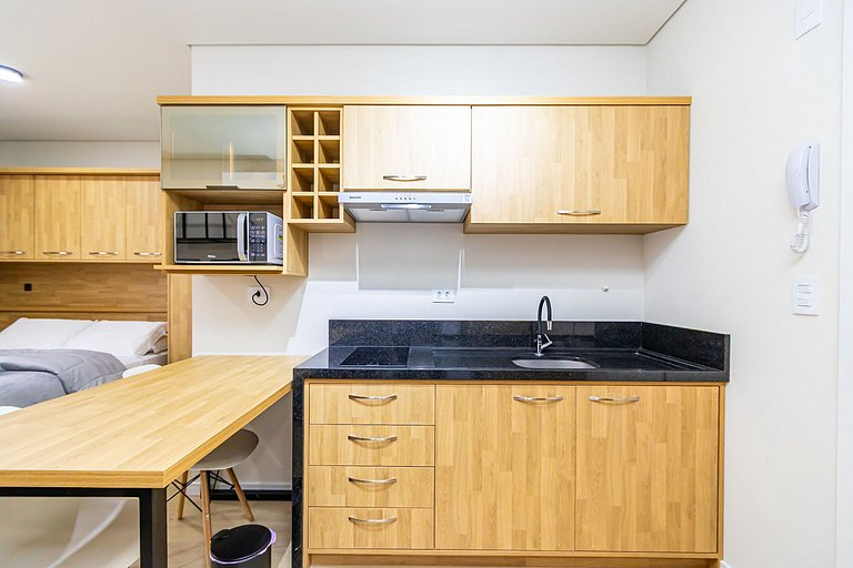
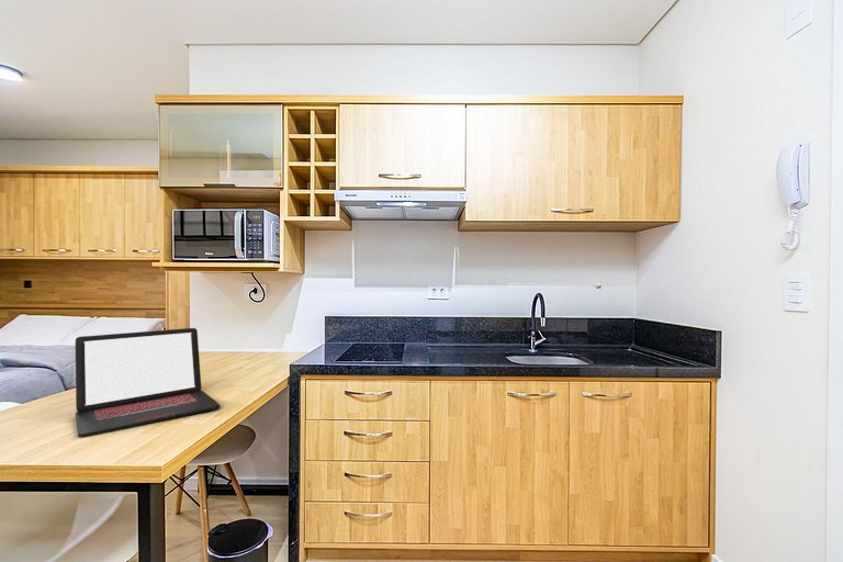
+ laptop (148, 373)
